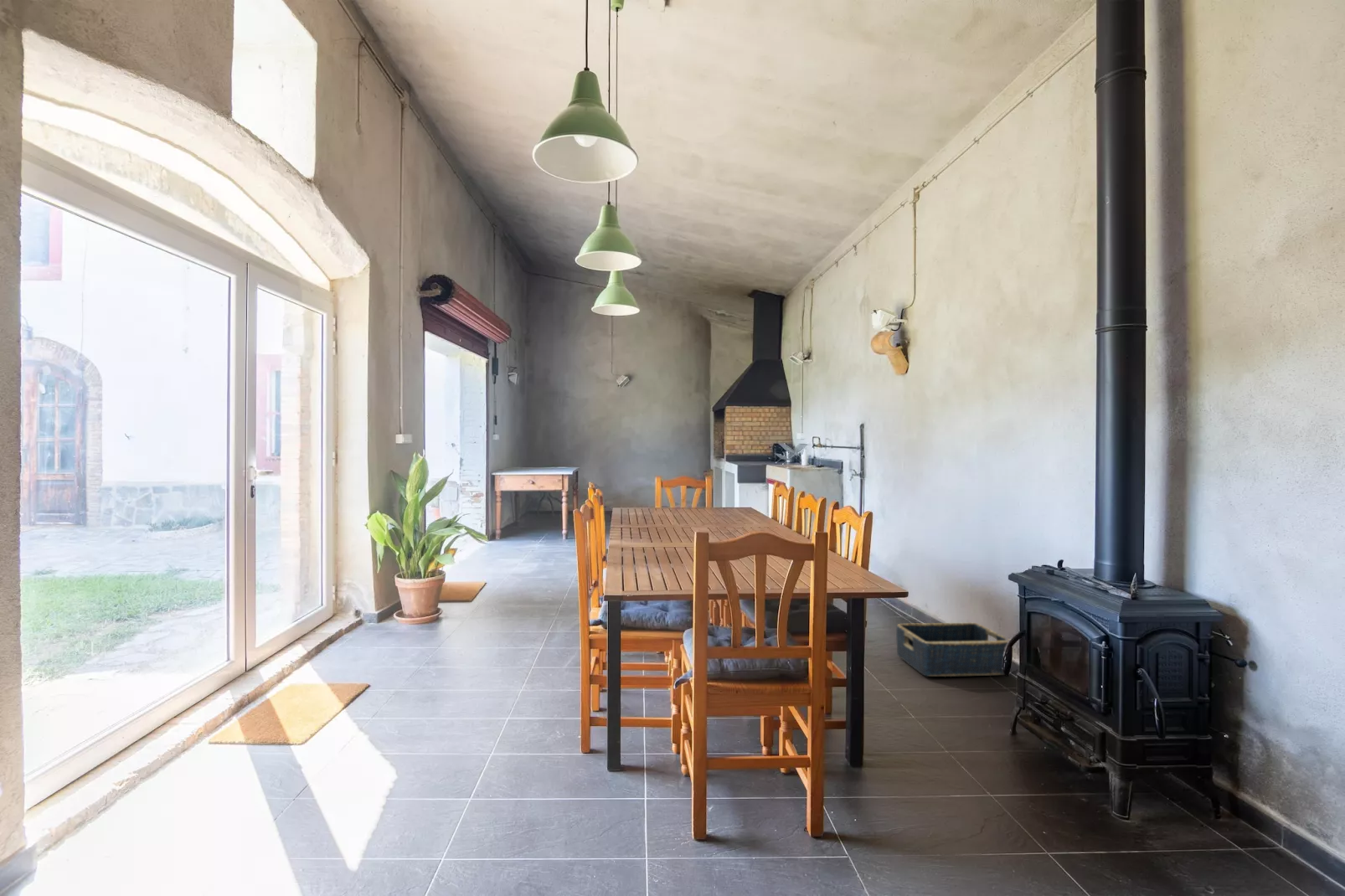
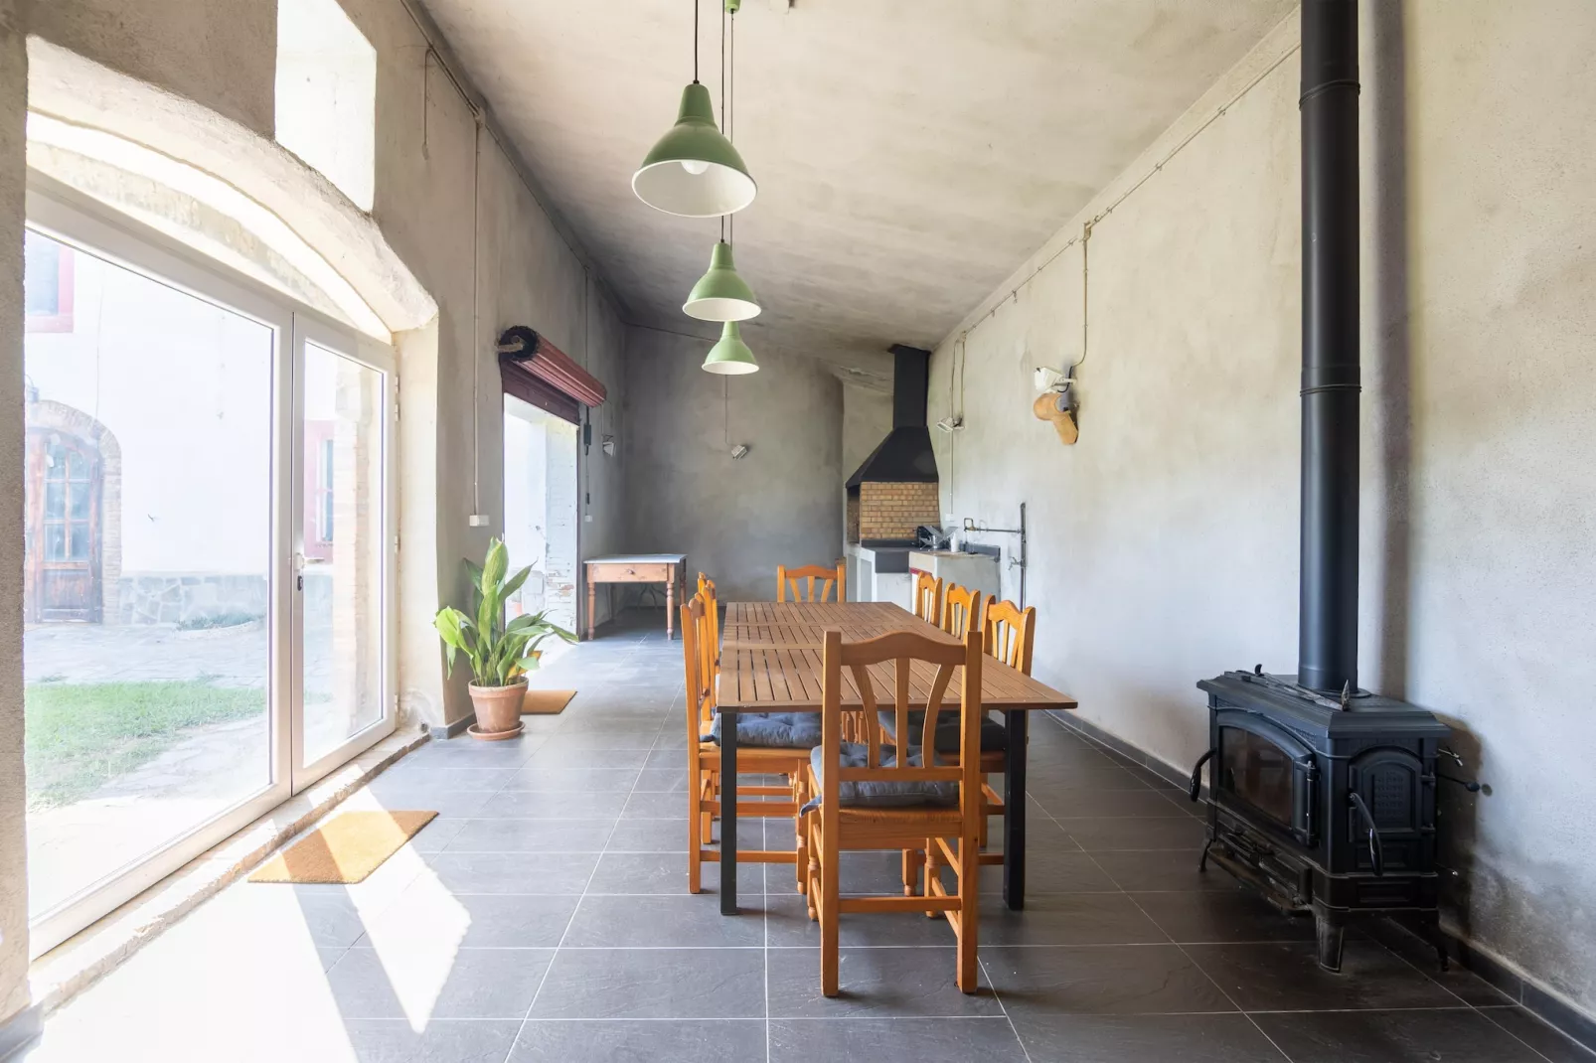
- basket (951, 648)
